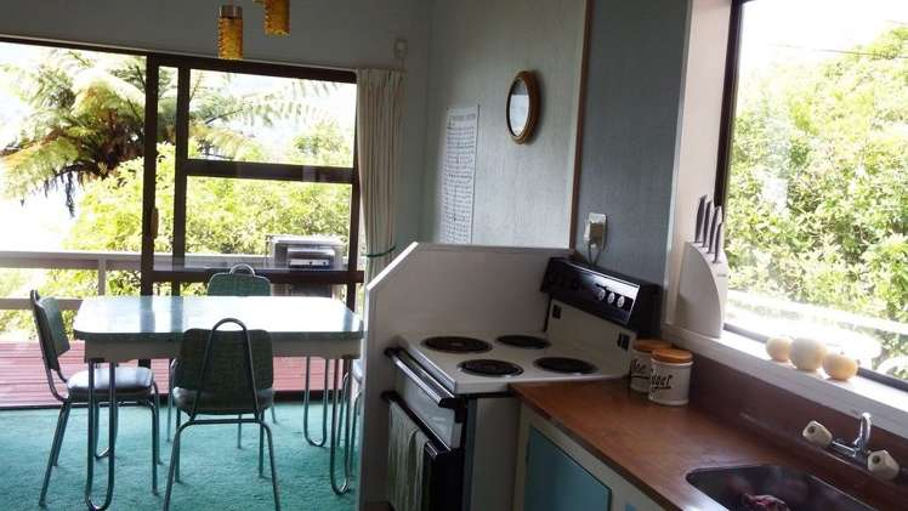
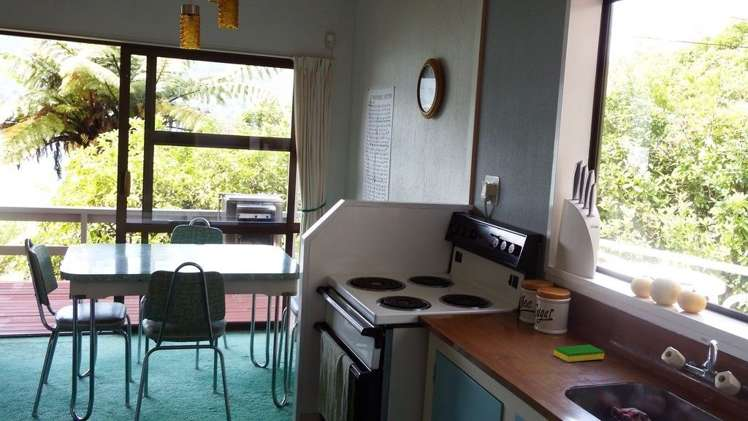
+ dish sponge (578, 353)
